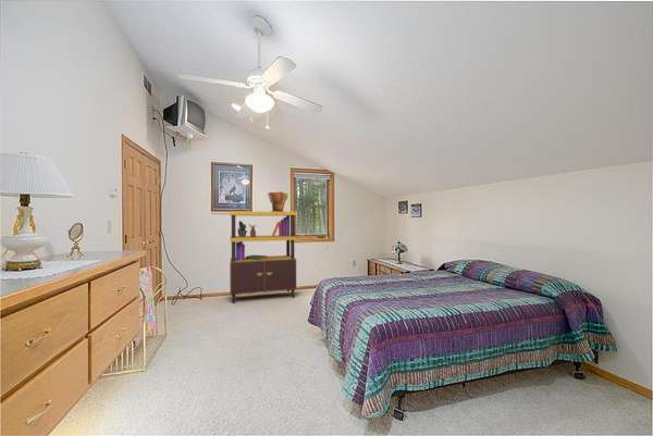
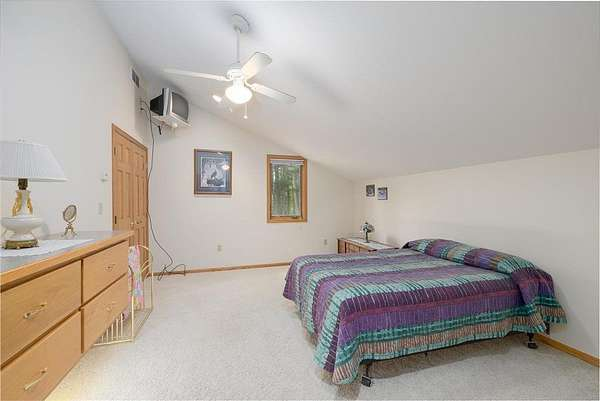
- decorative urn (278, 200)
- bookcase (262, 256)
